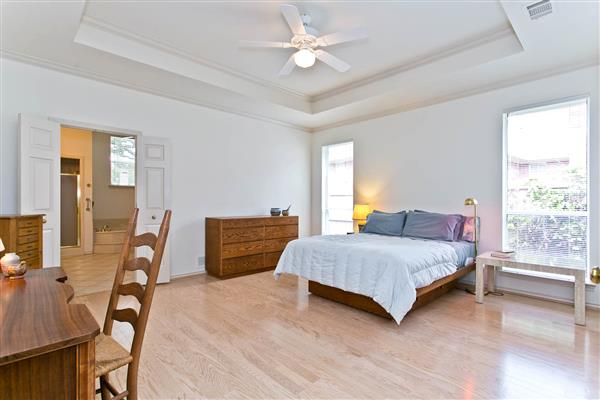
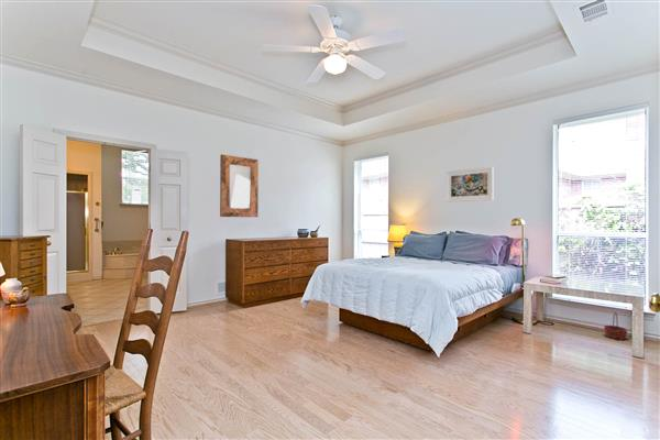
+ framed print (469, 185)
+ home mirror (240, 187)
+ basket (615, 326)
